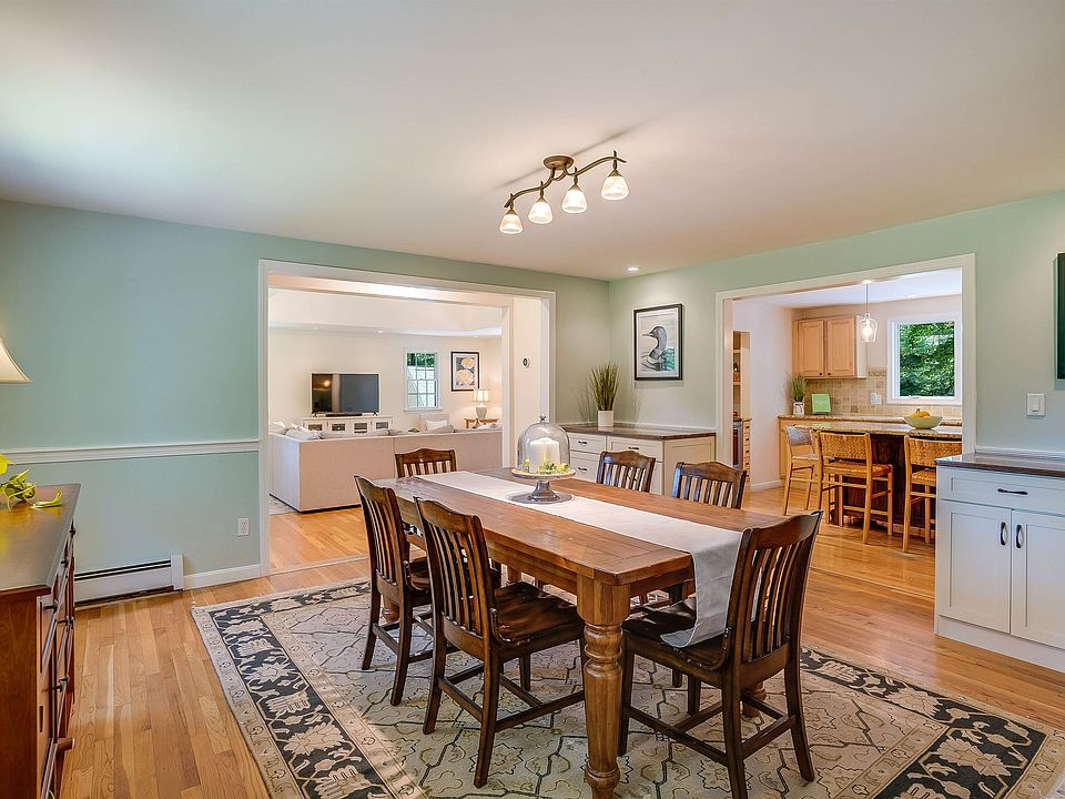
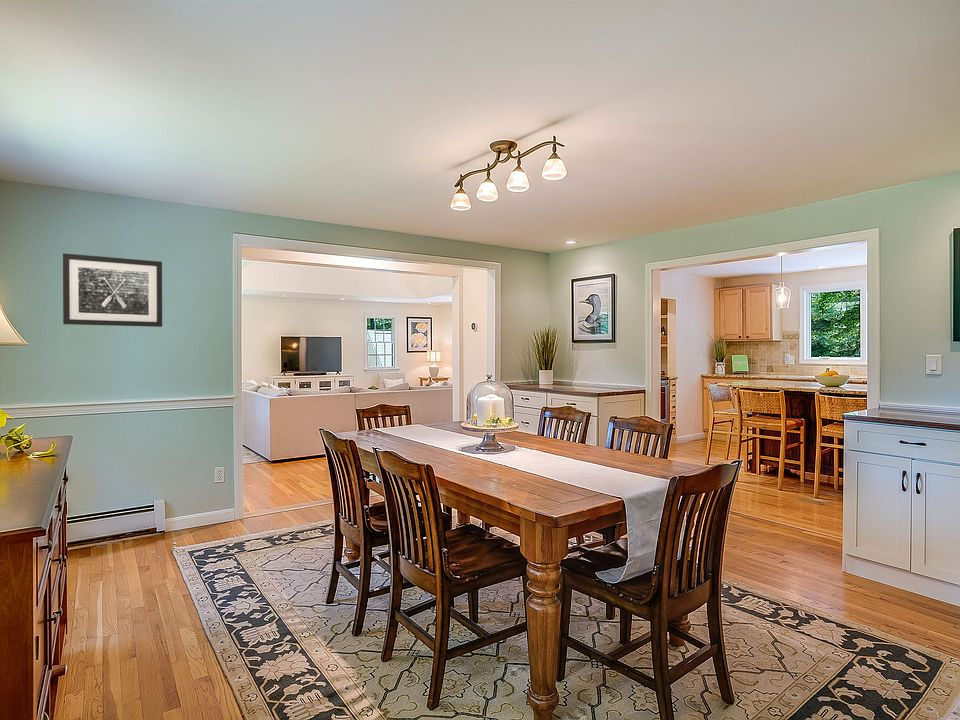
+ wall art (114, 291)
